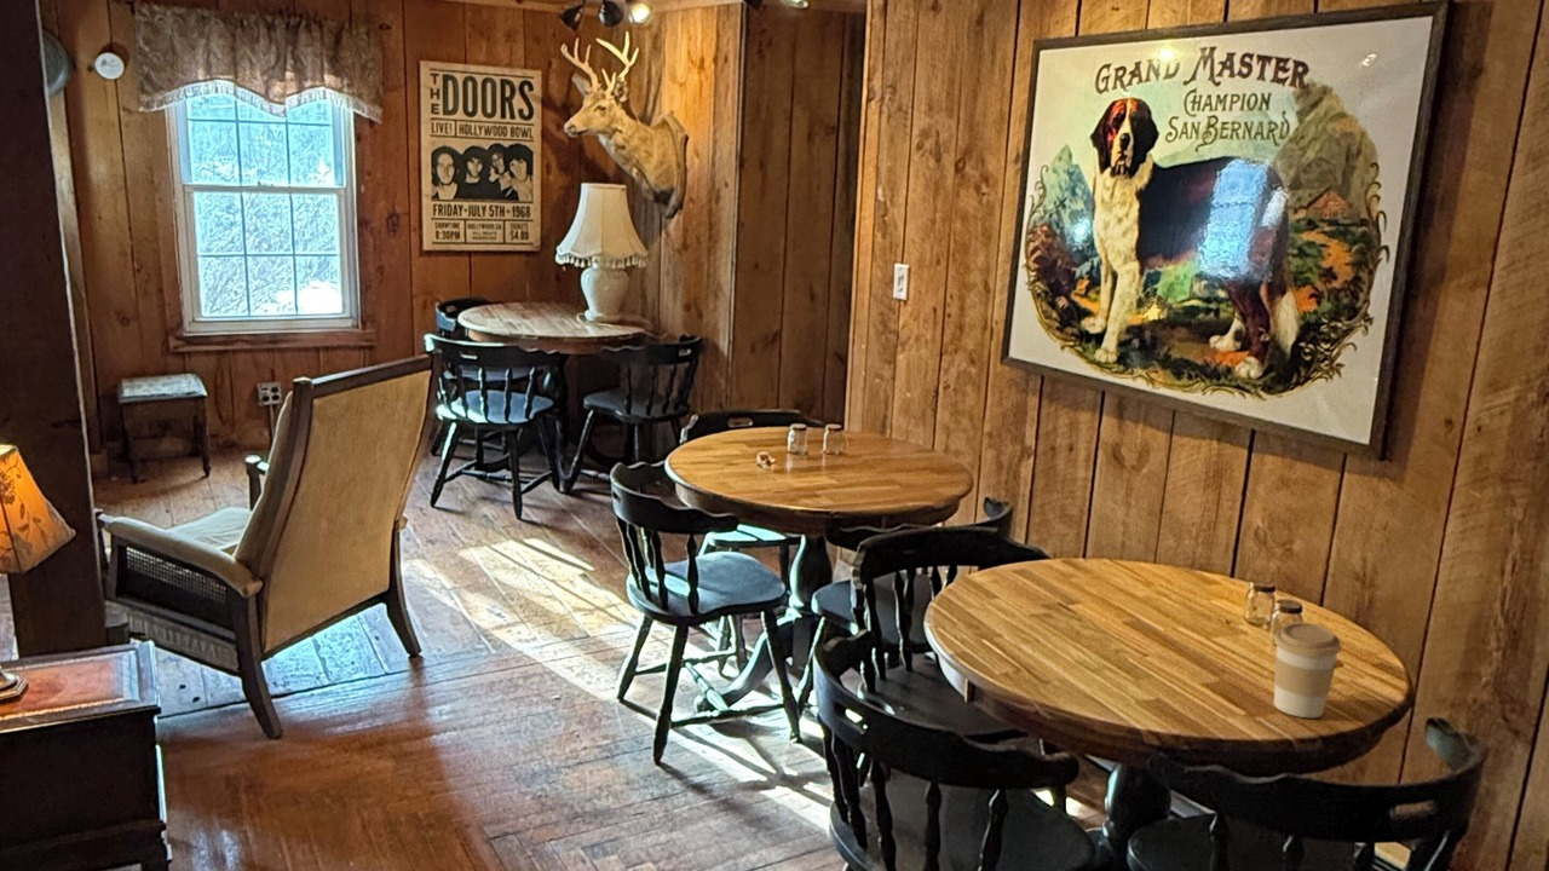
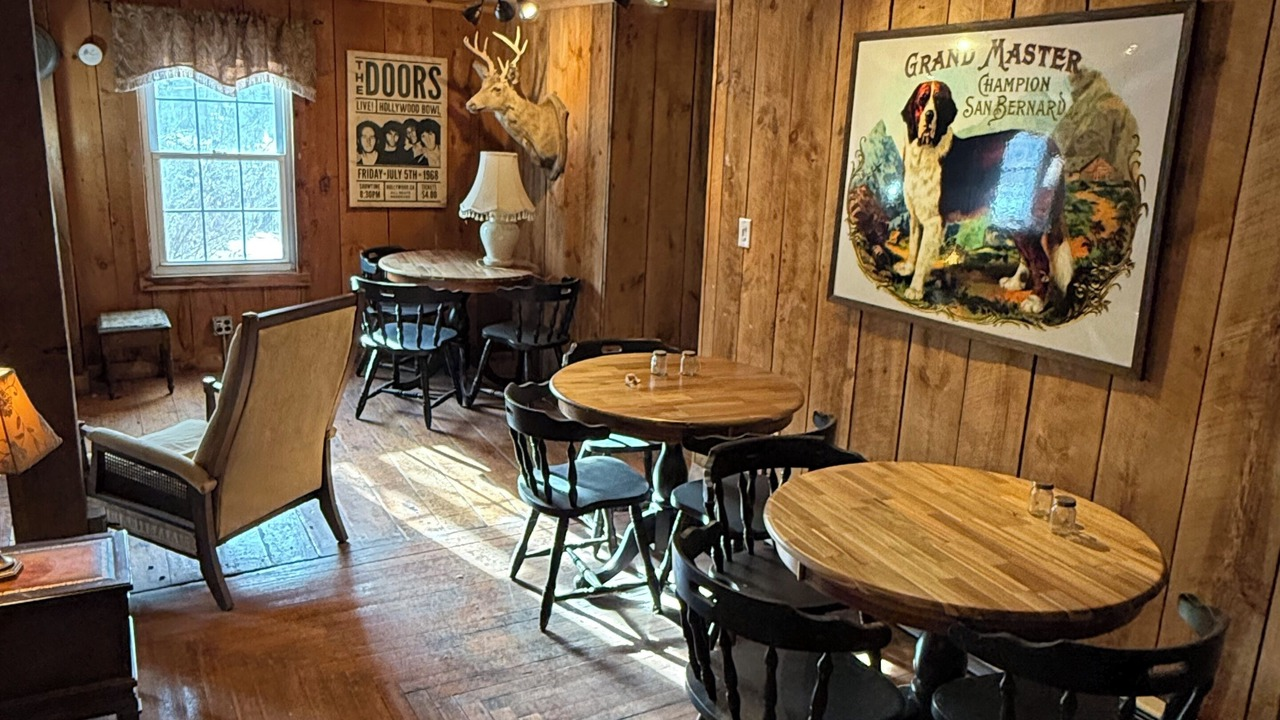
- coffee cup (1303, 668)
